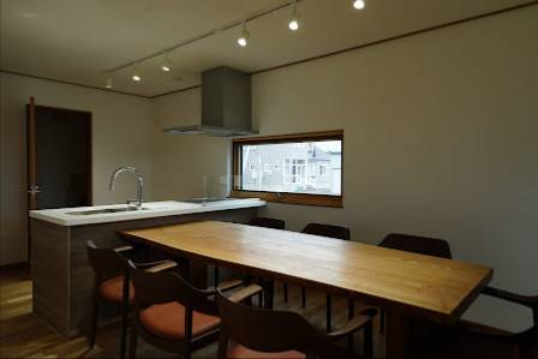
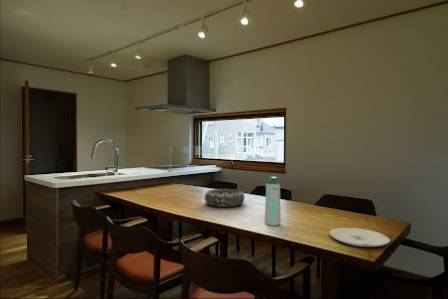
+ decorative bowl (224, 197)
+ water bottle (272, 200)
+ plate (358, 237)
